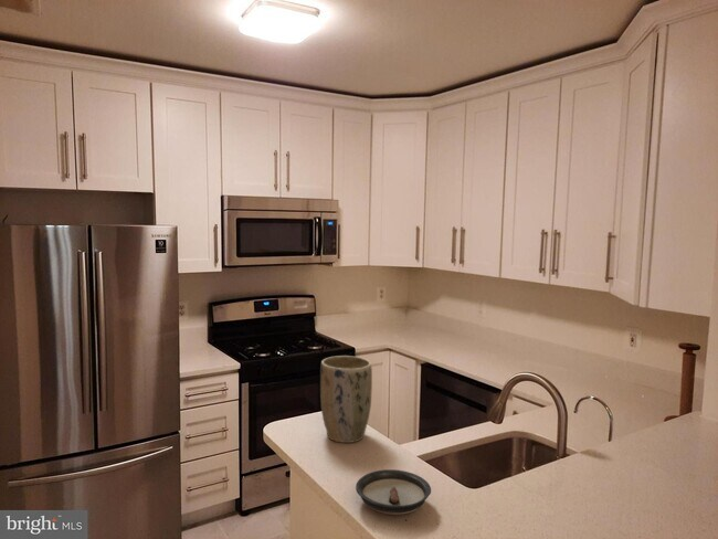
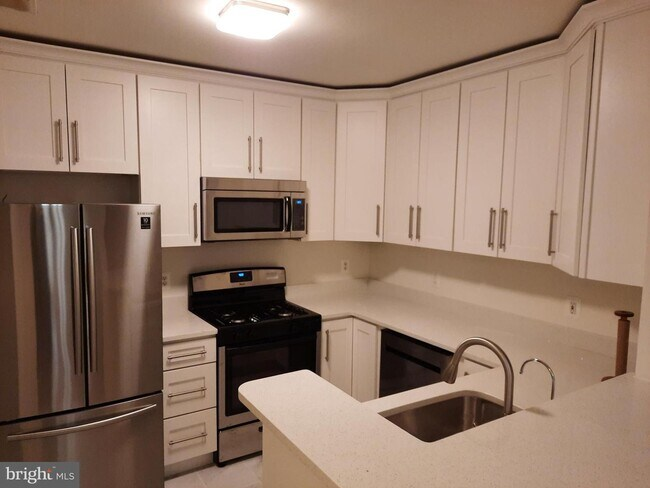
- saucer (392, 495)
- plant pot (346, 399)
